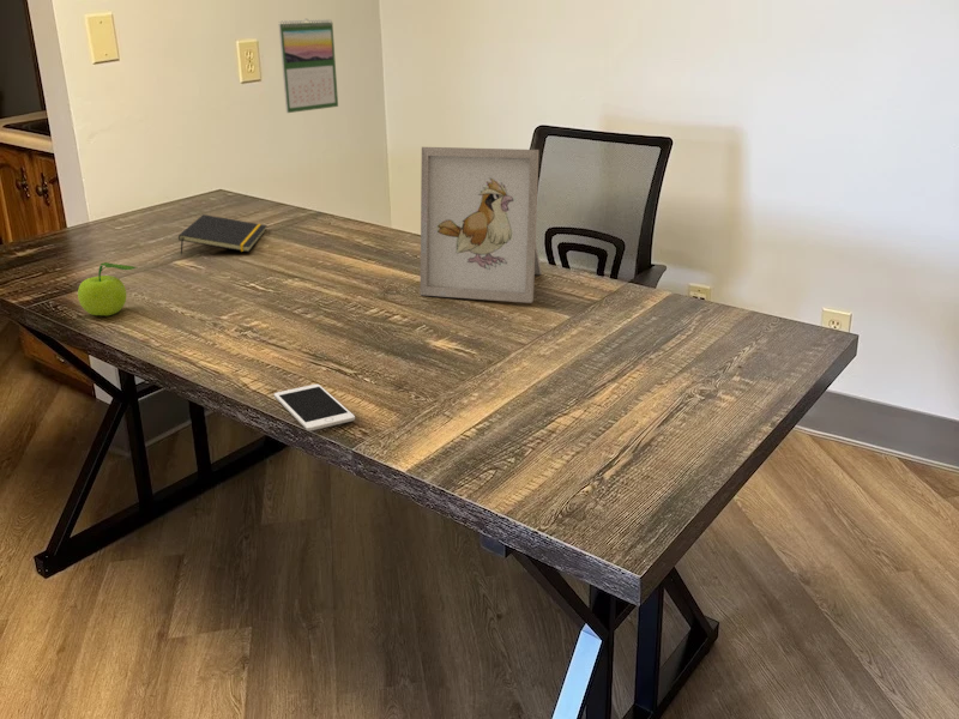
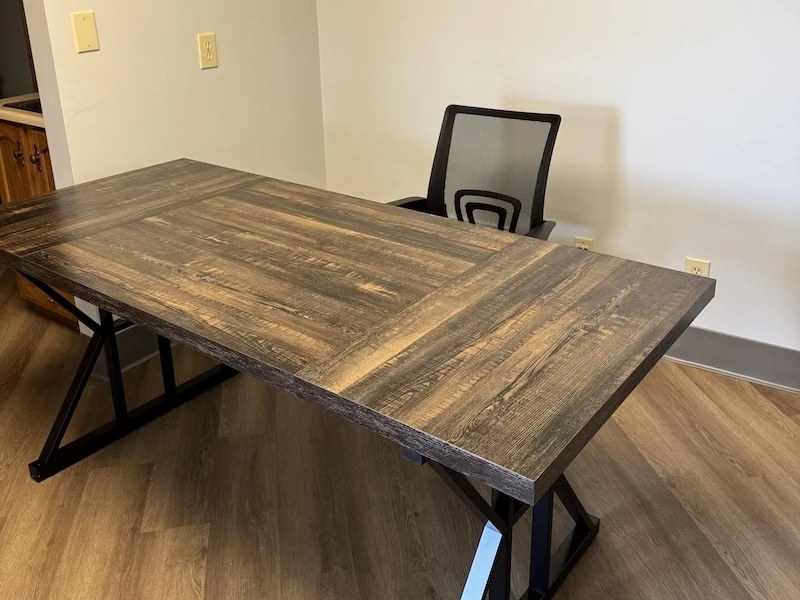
- calendar (309, 65)
- picture frame (488, 216)
- fruit (110, 288)
- notepad (224, 232)
- cell phone (313, 406)
